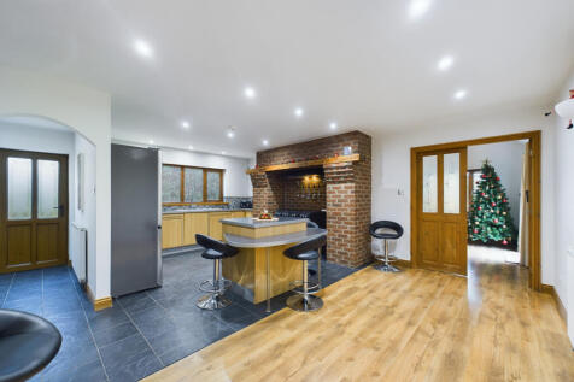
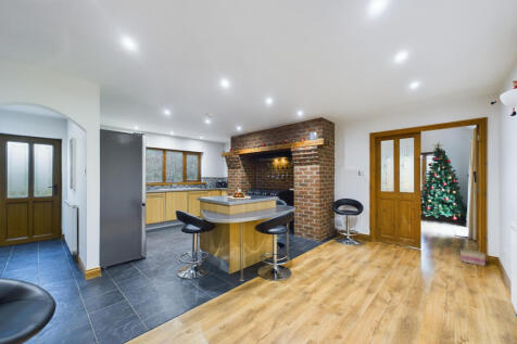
+ basket (471, 252)
